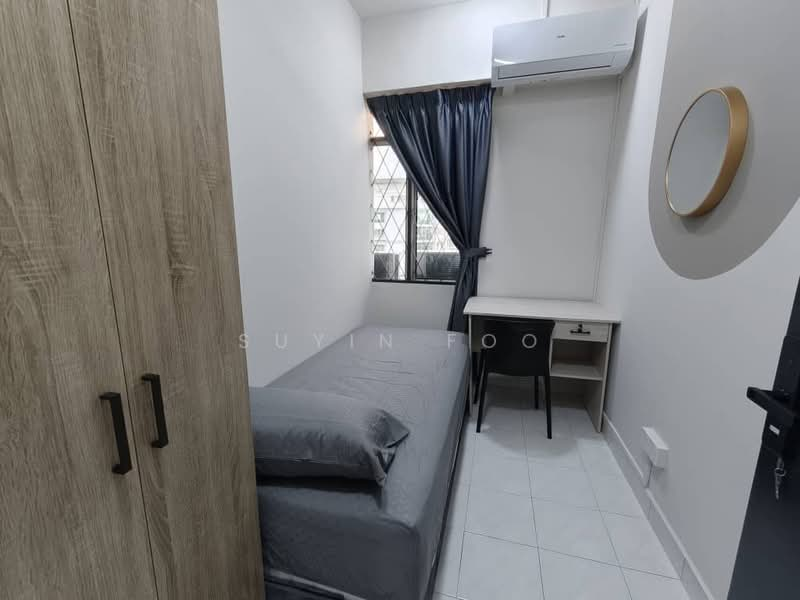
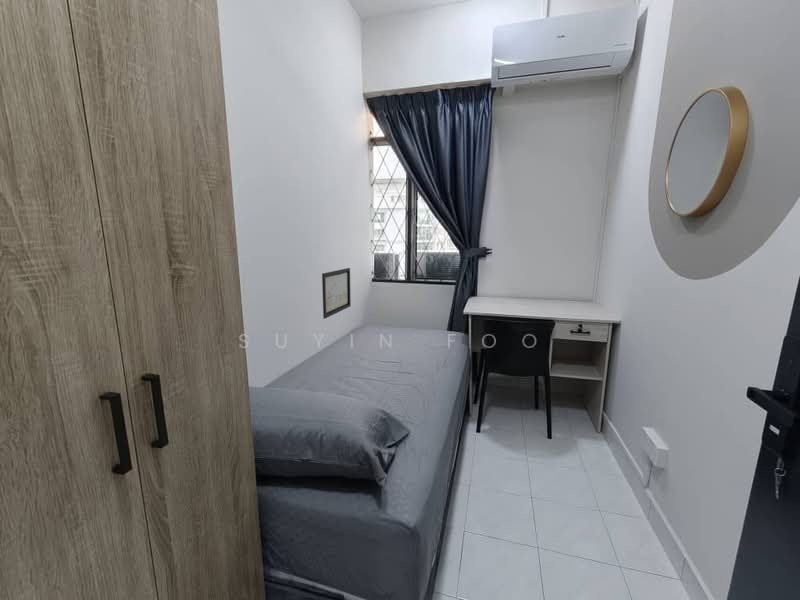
+ wall art (337, 291)
